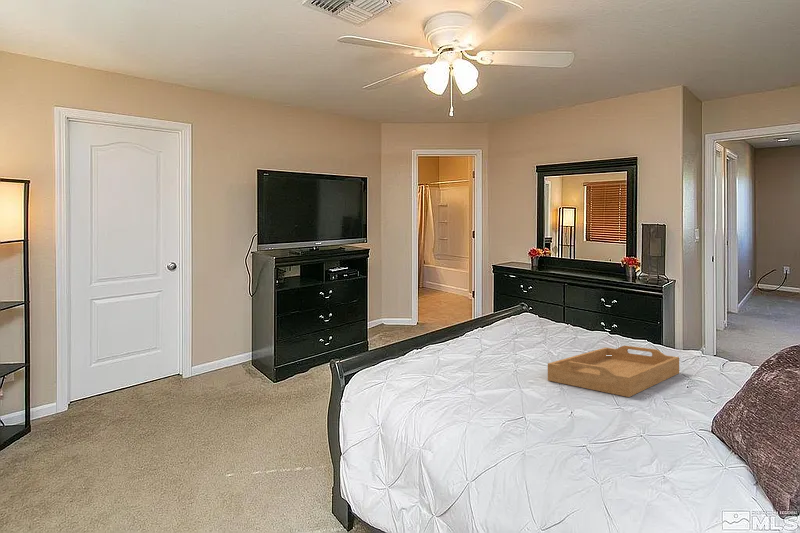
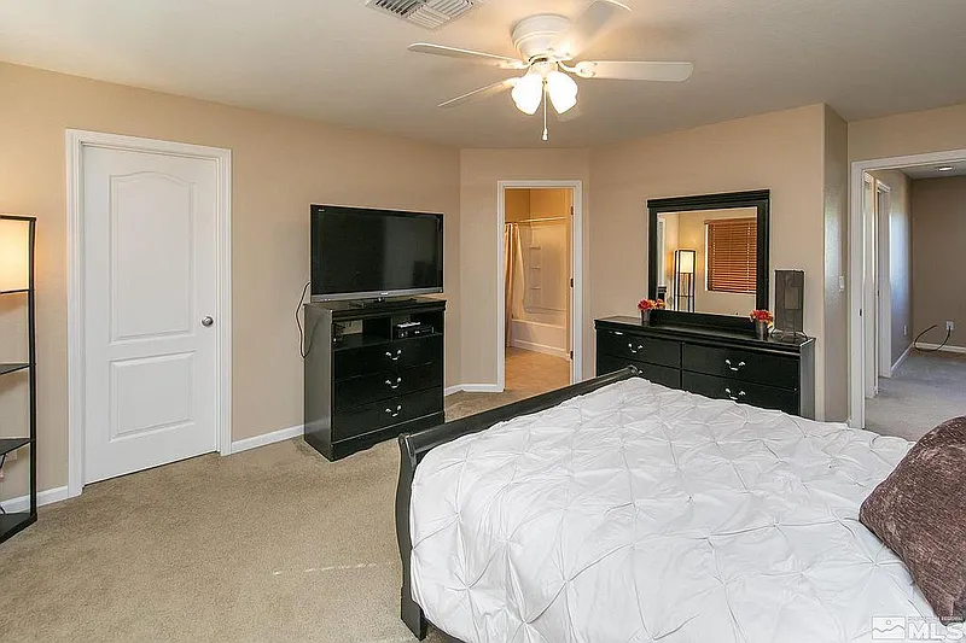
- serving tray (615, 365)
